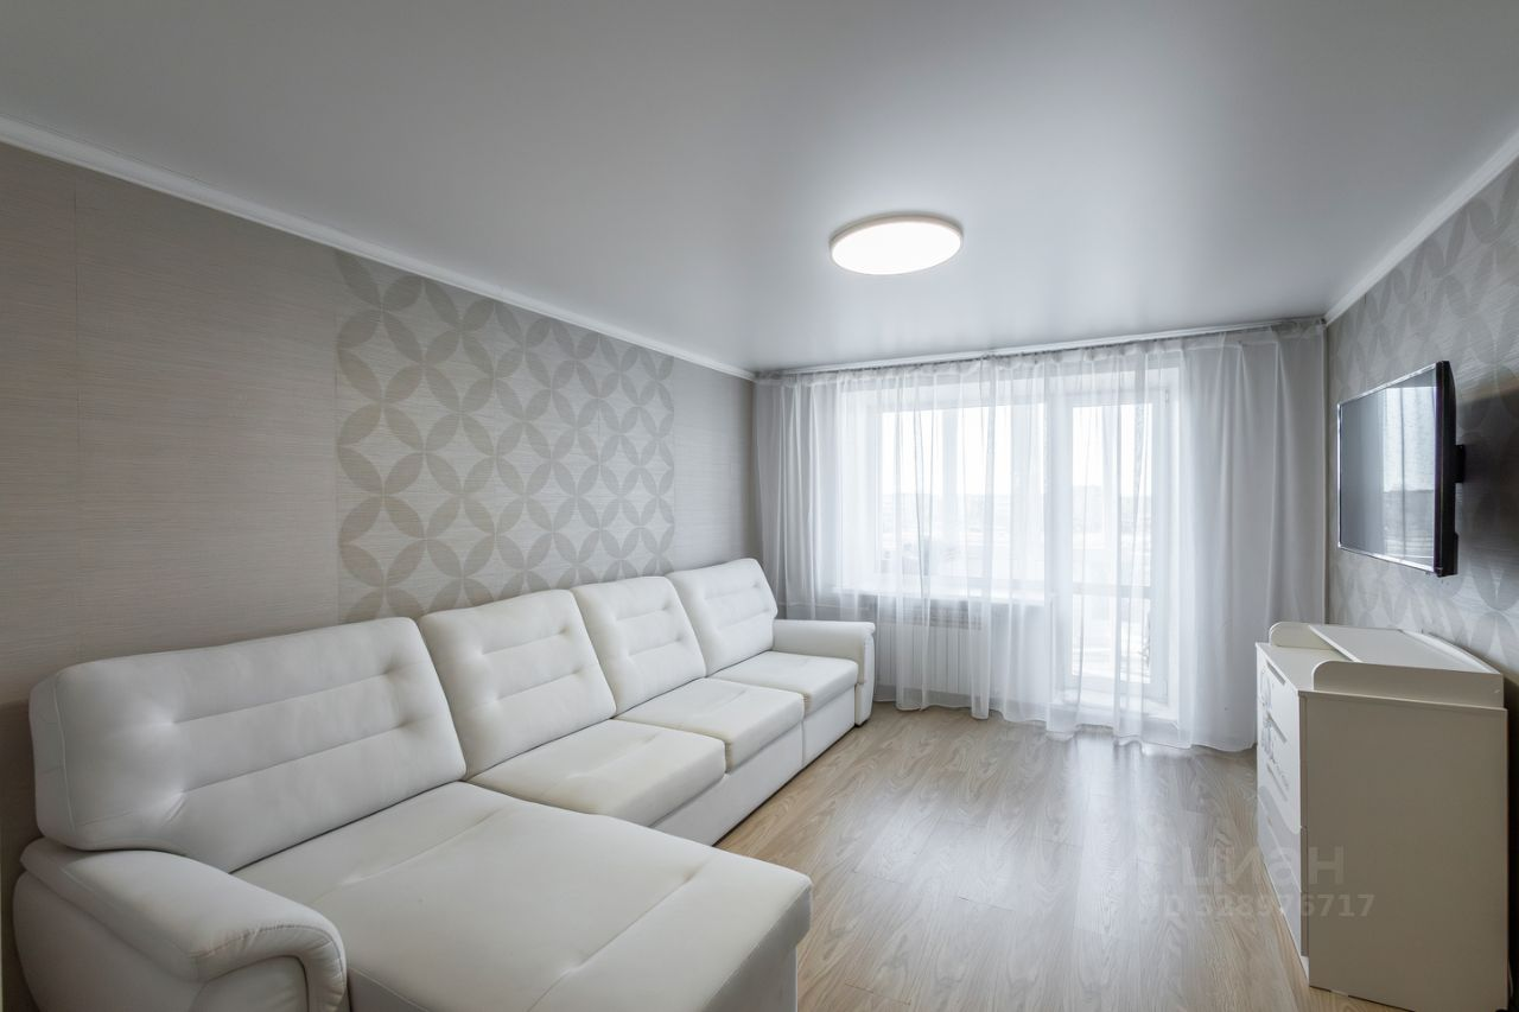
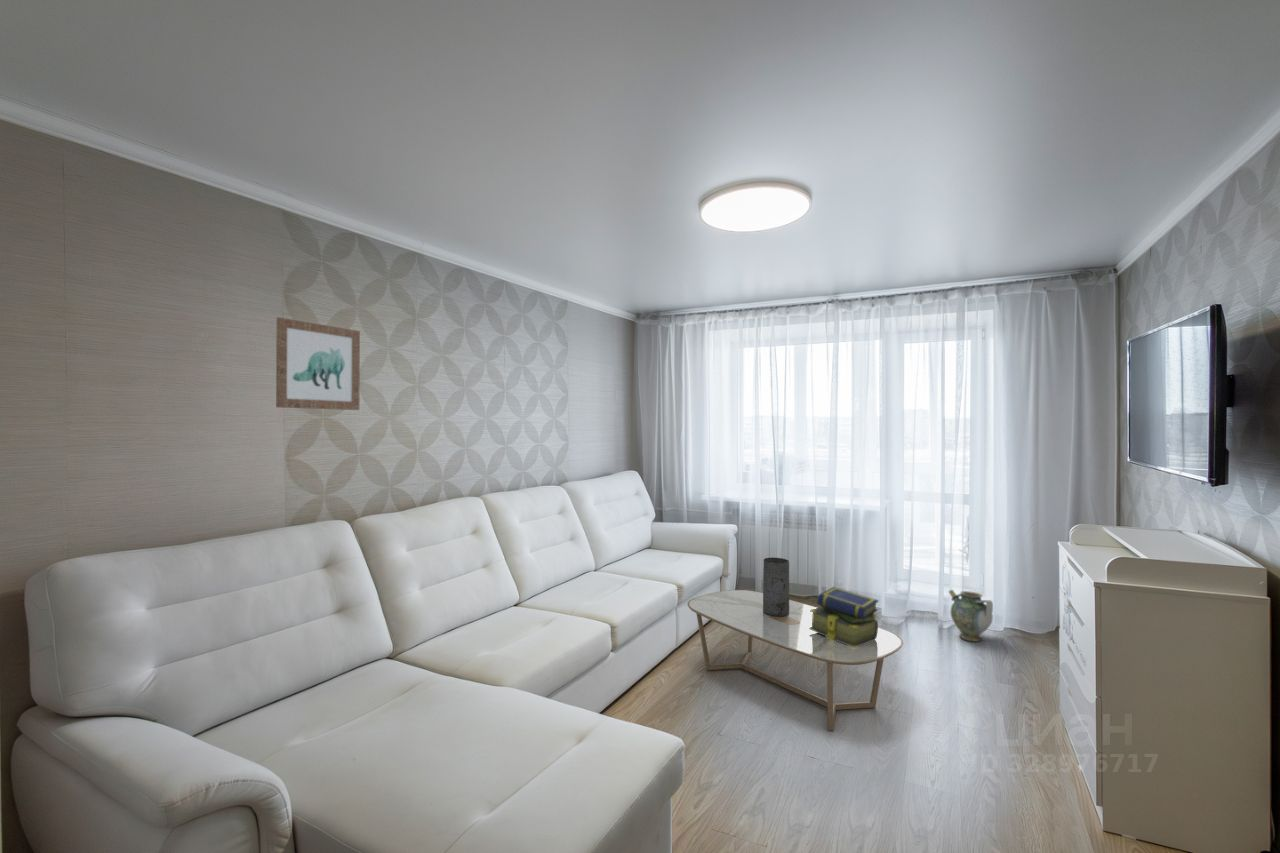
+ ceramic jug (969, 615)
+ stack of books (846, 614)
+ vase (775, 586)
+ wall art (320, 366)
+ coffee table (784, 648)
